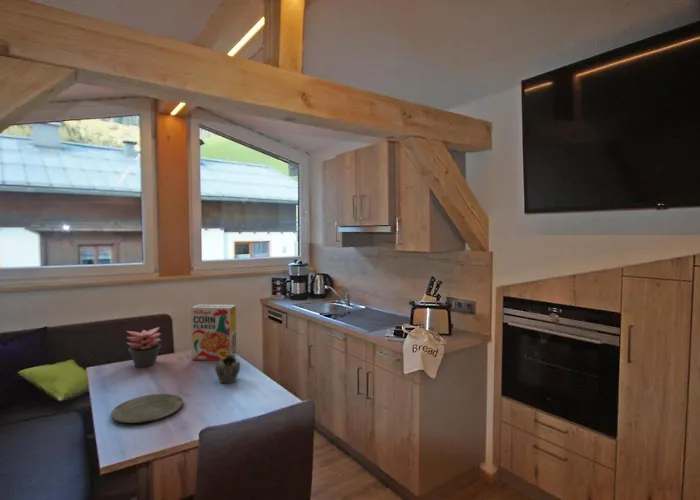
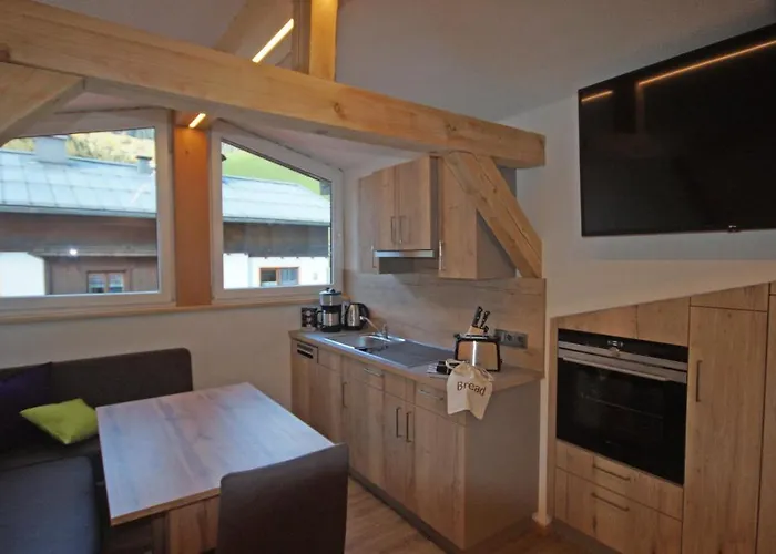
- cereal box (214, 331)
- plate (148, 408)
- teapot (228, 370)
- succulent plant (145, 347)
